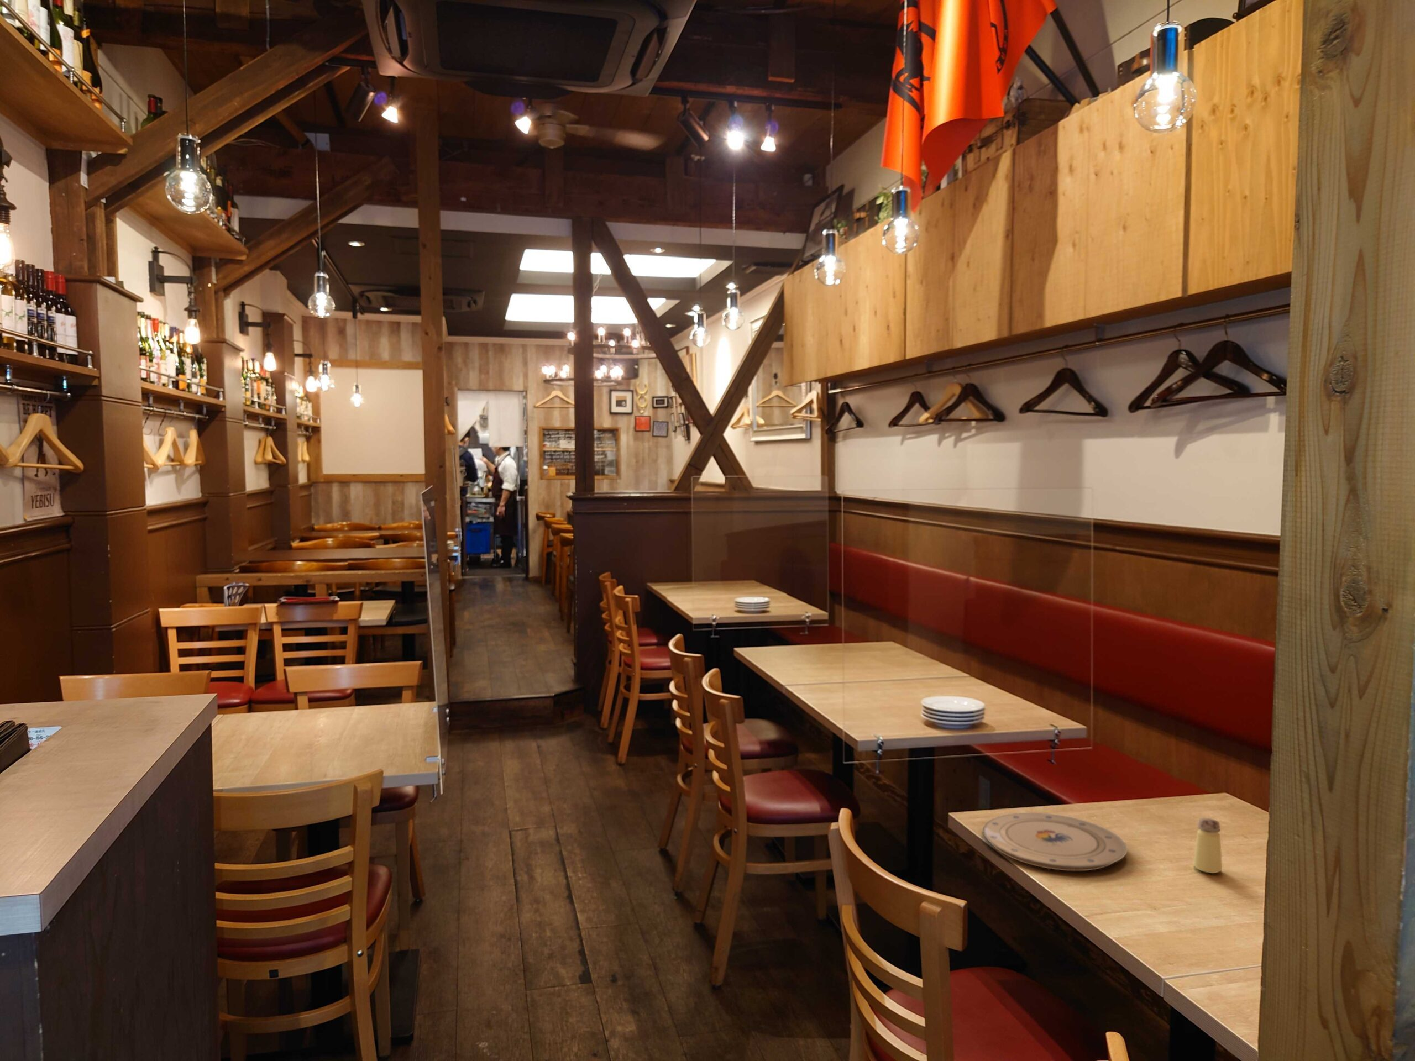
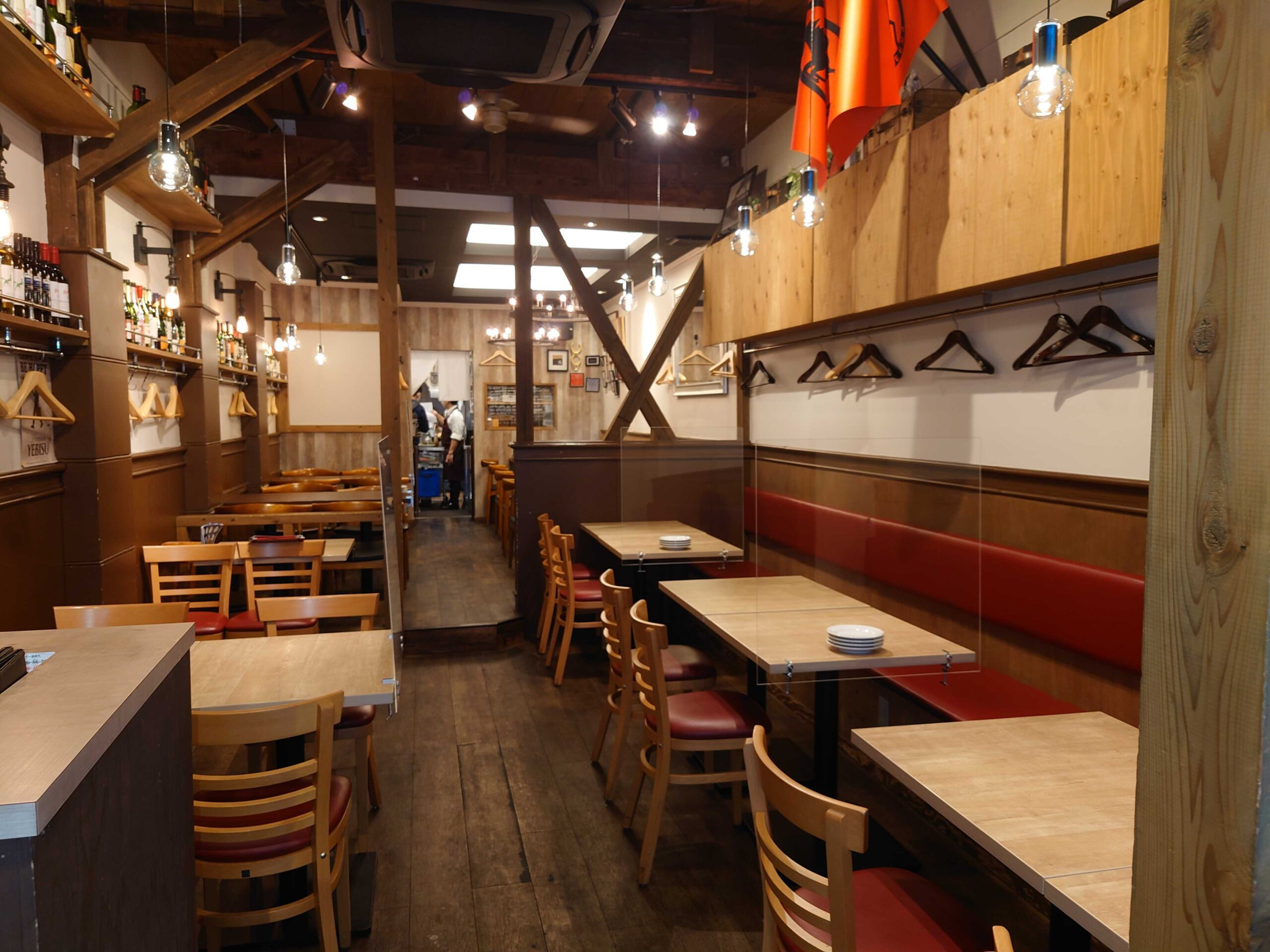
- saltshaker (1208, 844)
- plate (1053, 841)
